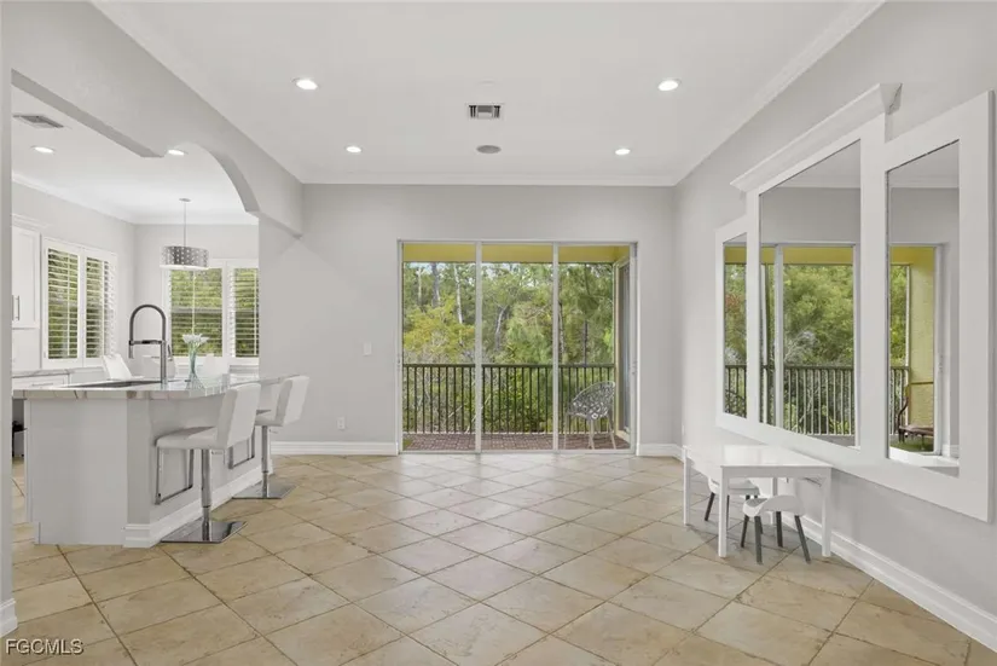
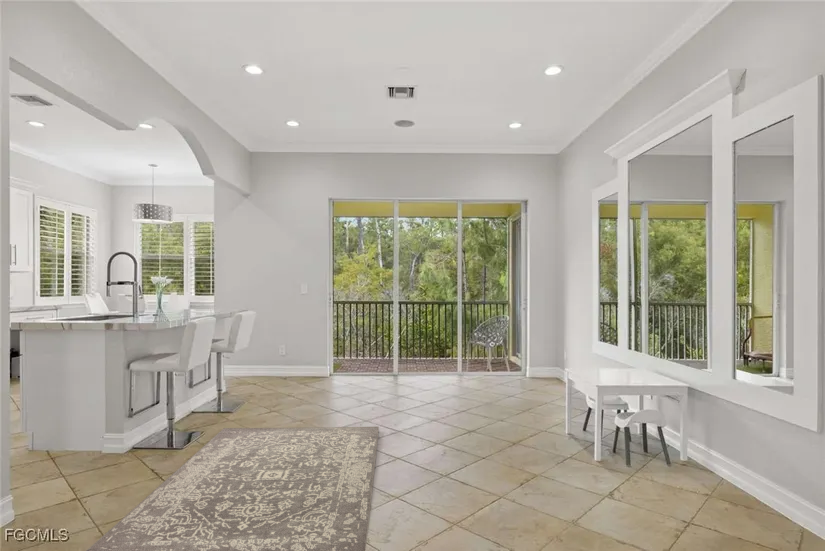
+ rug (272, 475)
